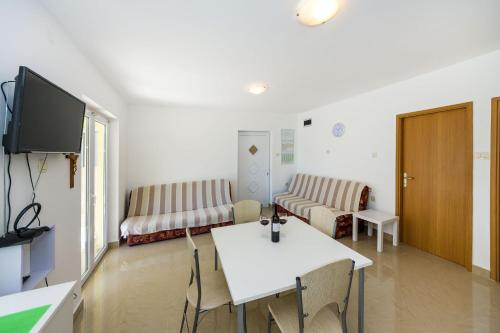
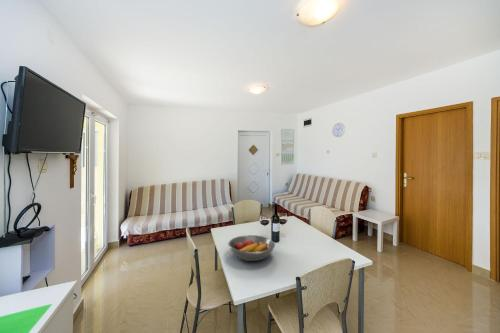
+ fruit bowl (251, 247)
